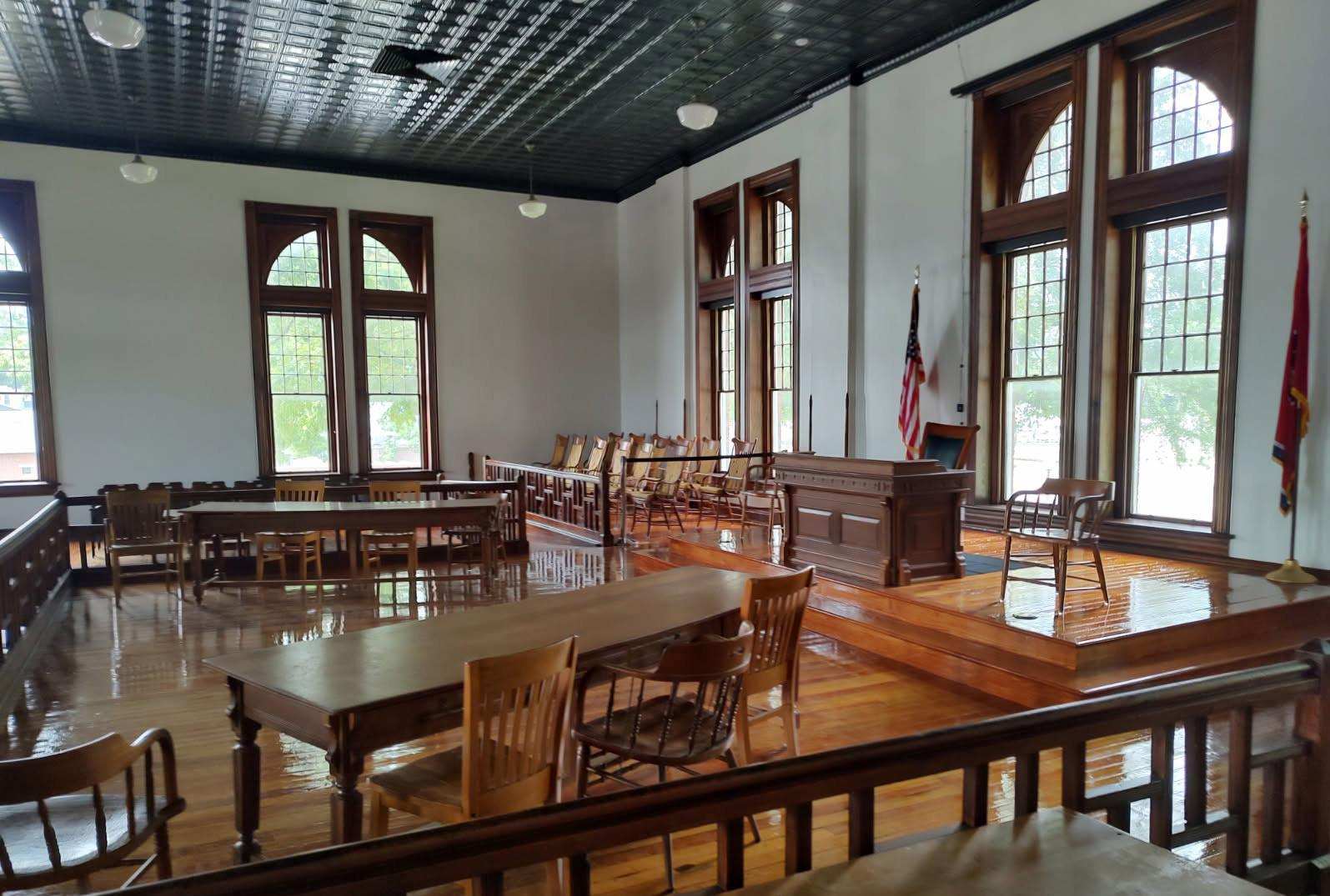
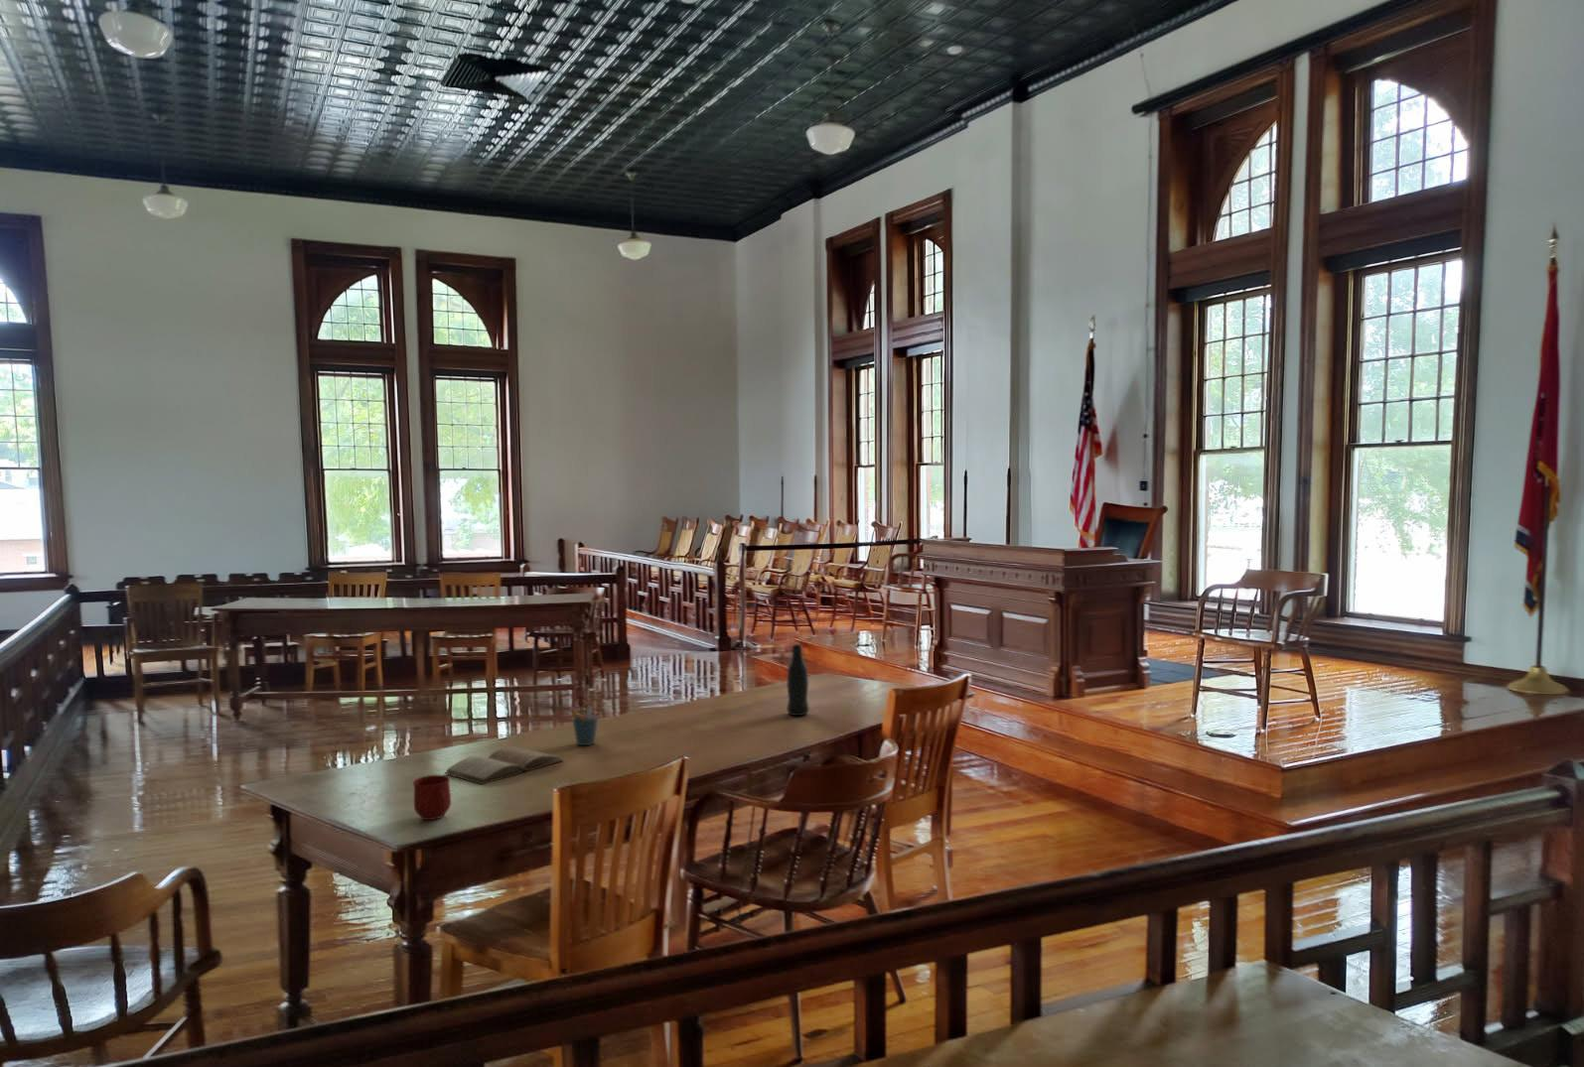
+ pen holder (584, 724)
+ mug (434, 799)
+ bottle (798, 678)
+ book (505, 761)
